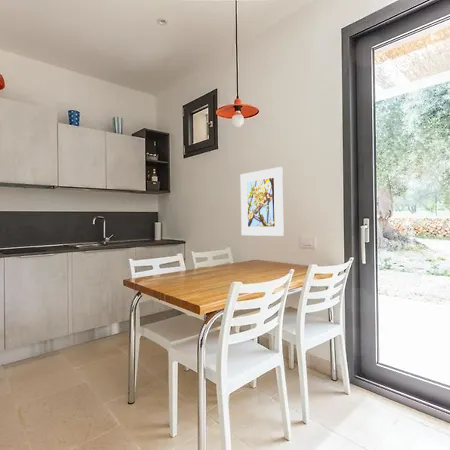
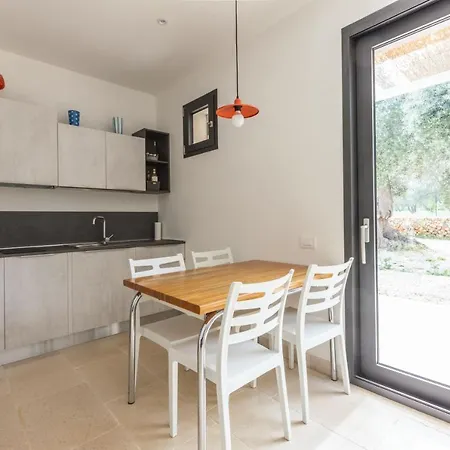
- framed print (260, 203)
